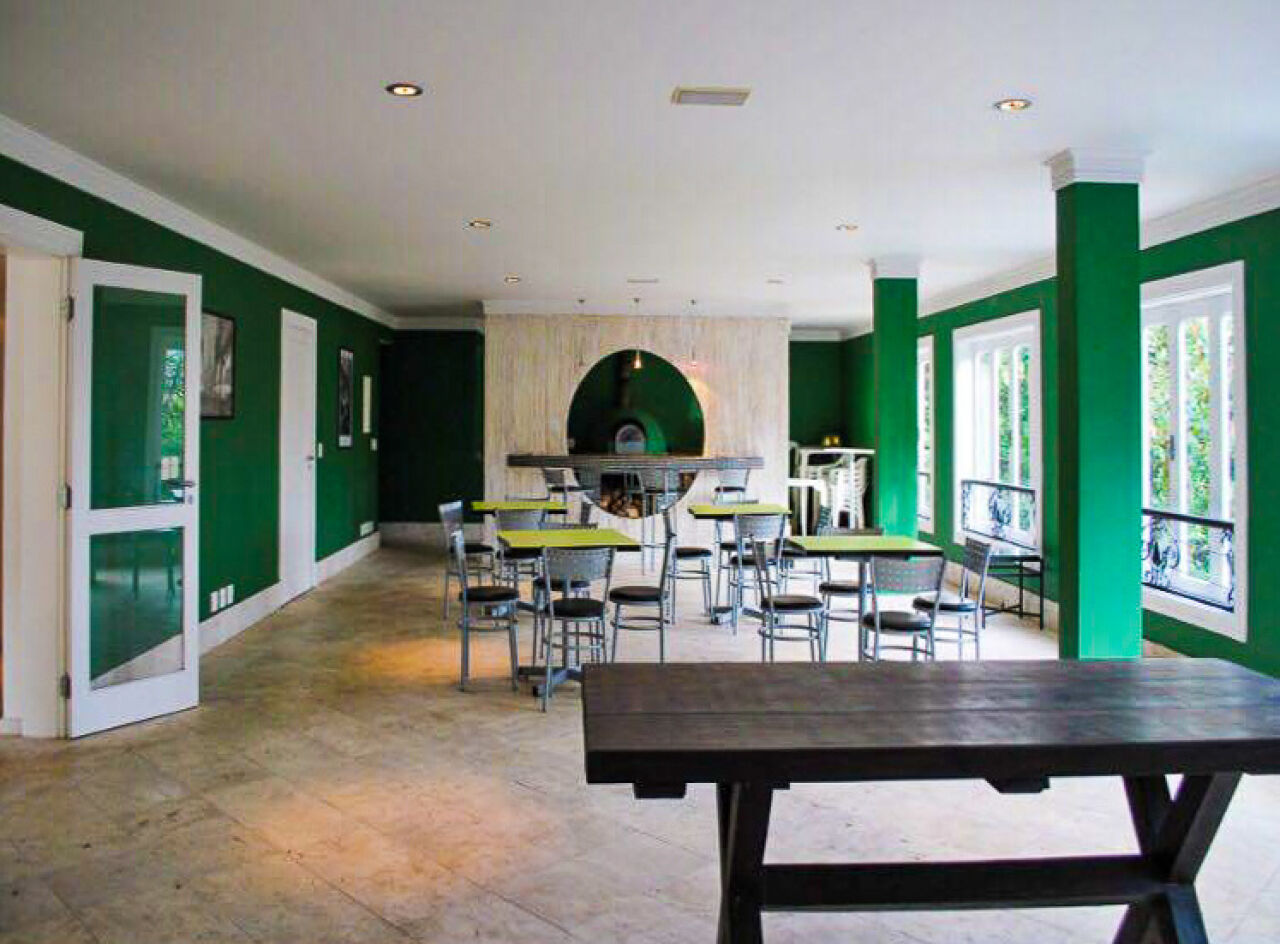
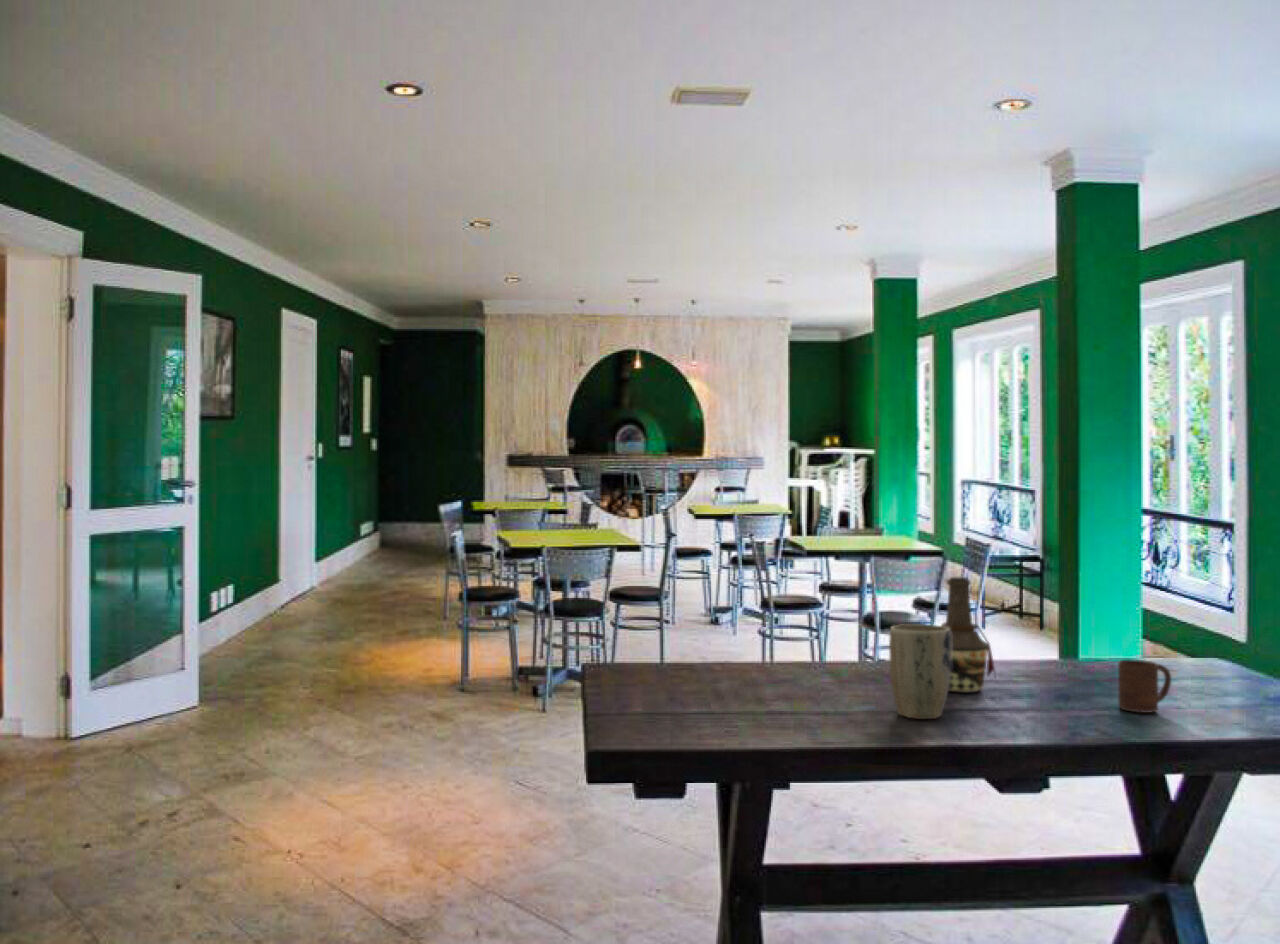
+ bottle (962, 632)
+ cup (1142, 685)
+ plant pot (920, 671)
